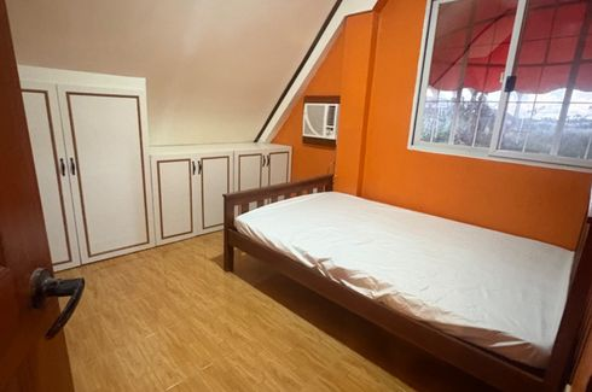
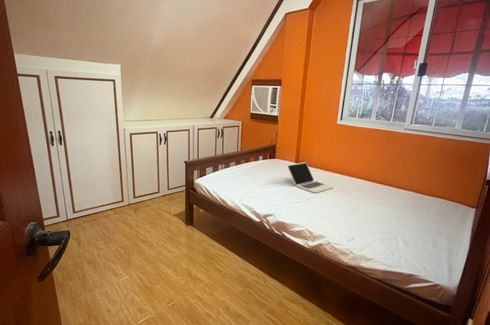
+ laptop (310, 176)
